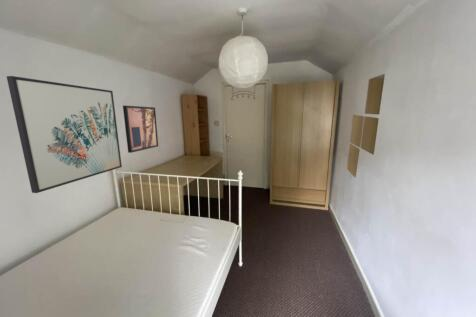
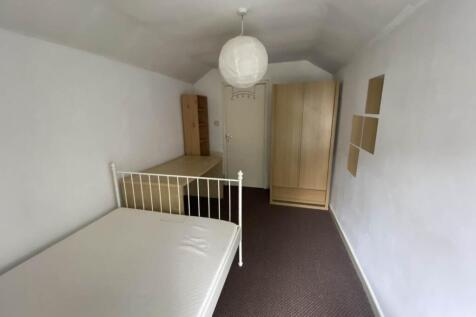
- wall art (142, 128)
- wall art (78, 133)
